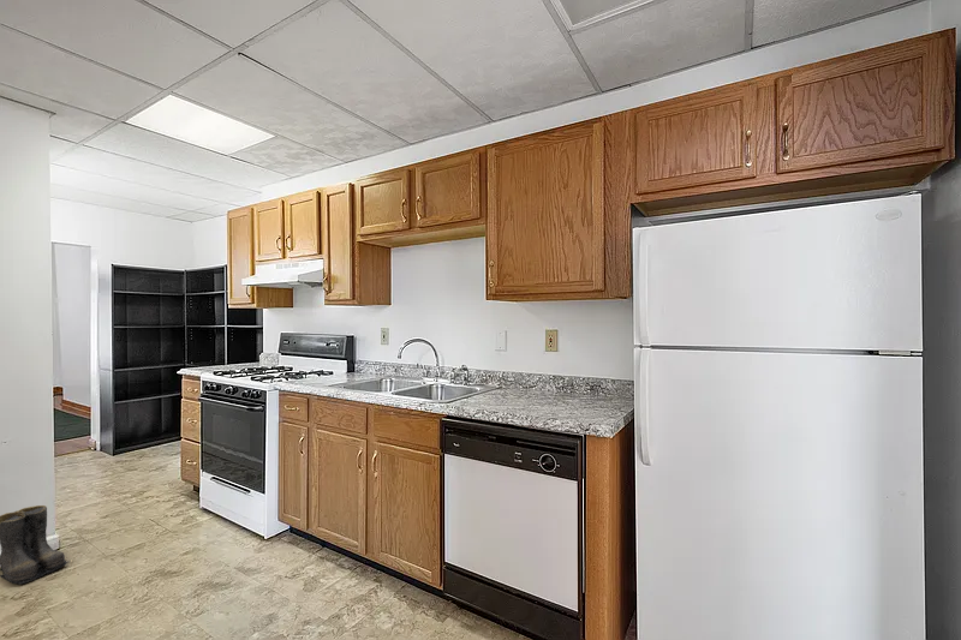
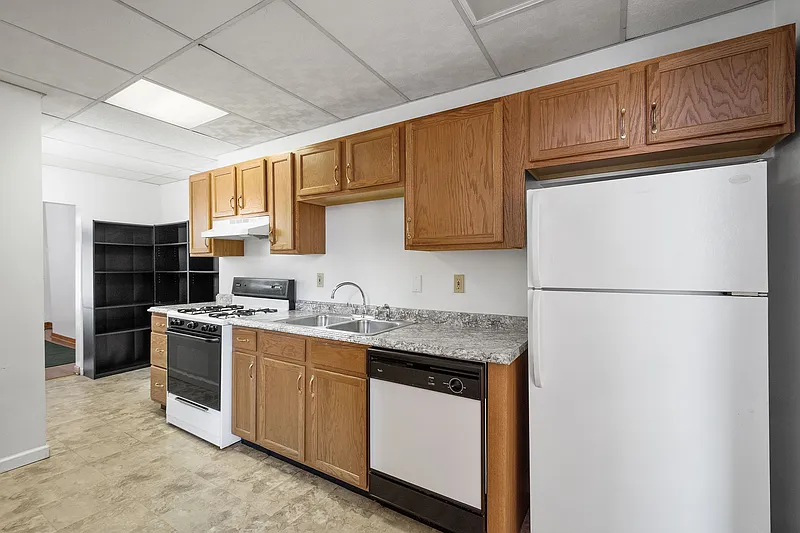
- boots (29, 542)
